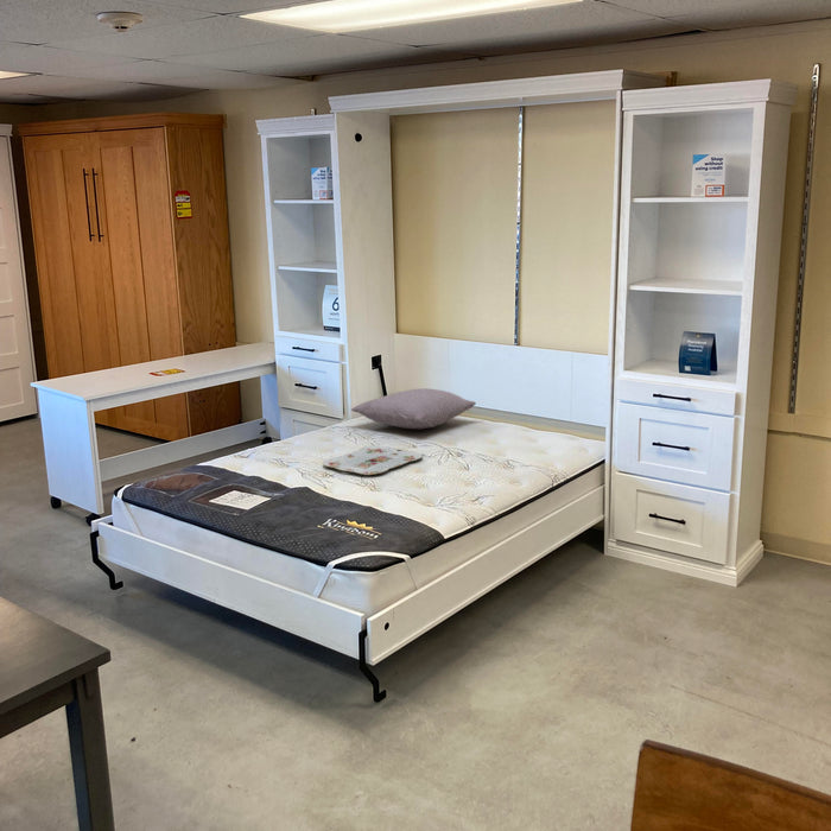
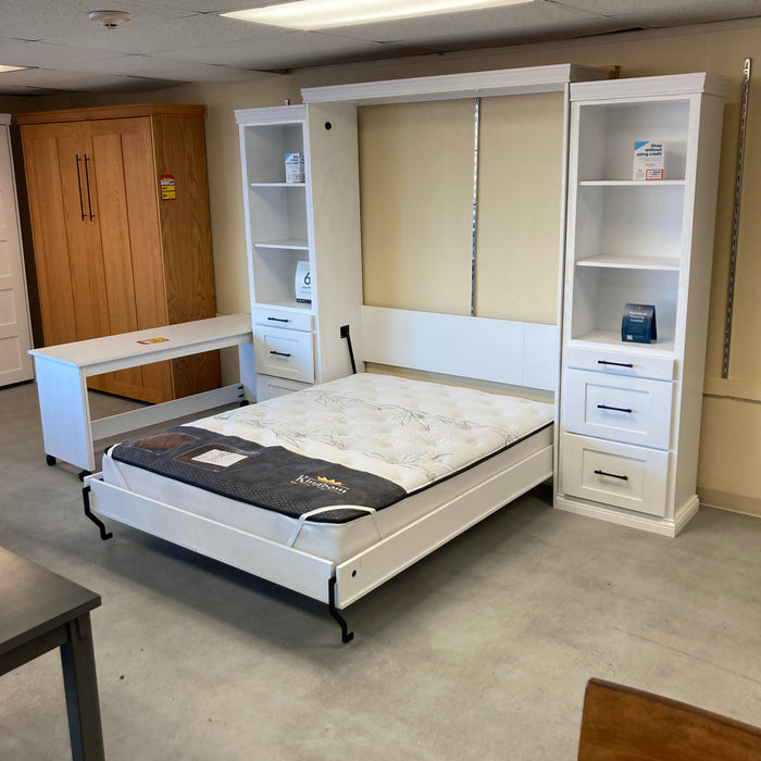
- serving tray (373, 459)
- pillow (413, 407)
